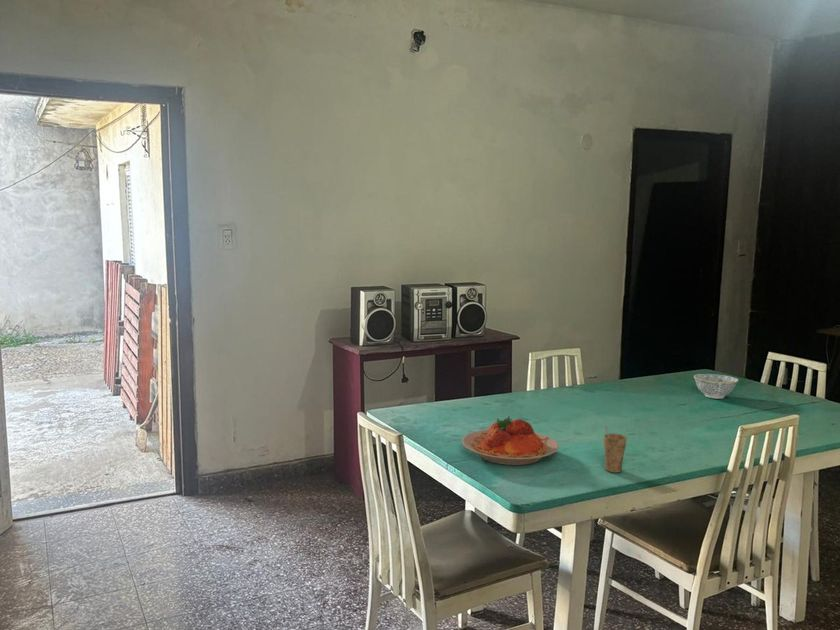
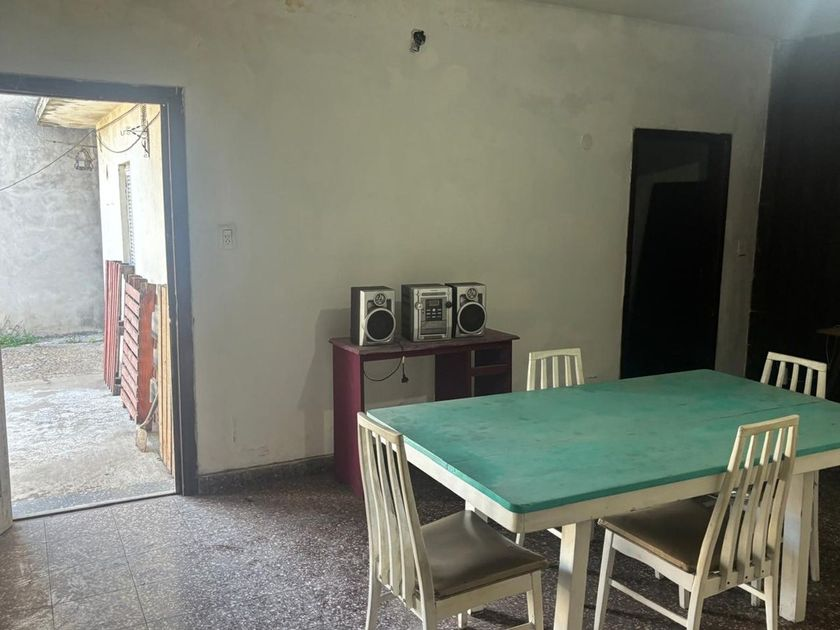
- cup (614, 449)
- plate (510, 437)
- bowl (715, 387)
